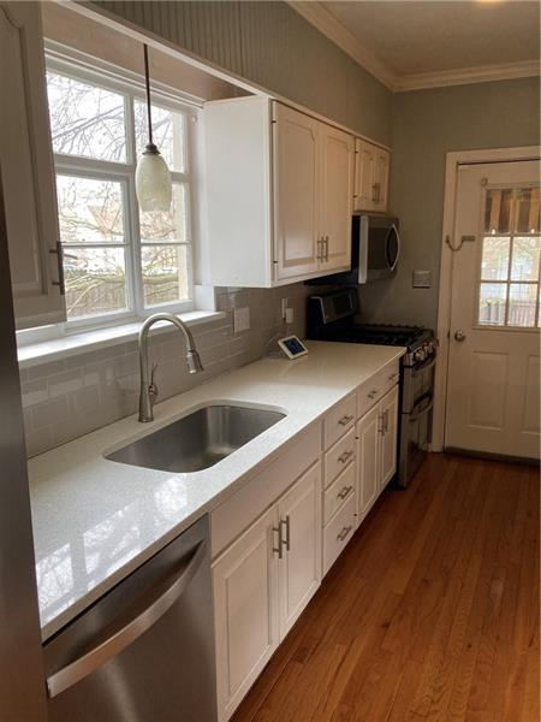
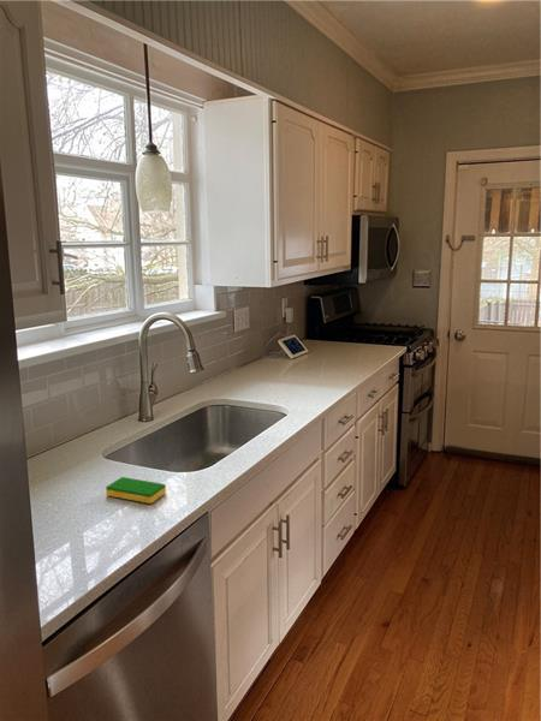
+ dish sponge (136, 489)
